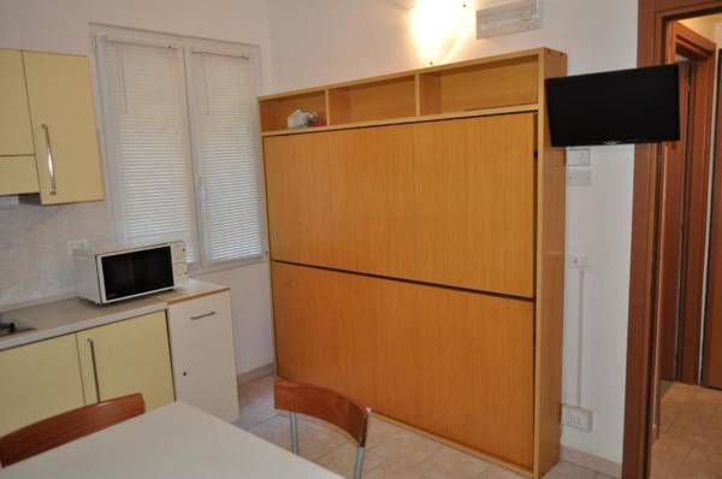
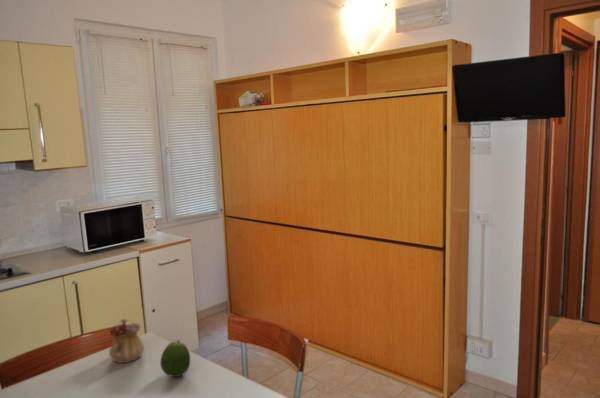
+ fruit (175, 358)
+ teapot (124, 339)
